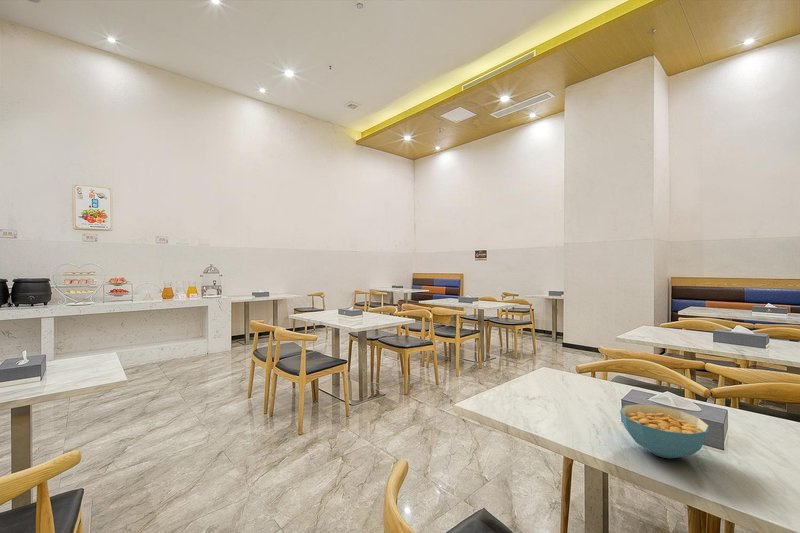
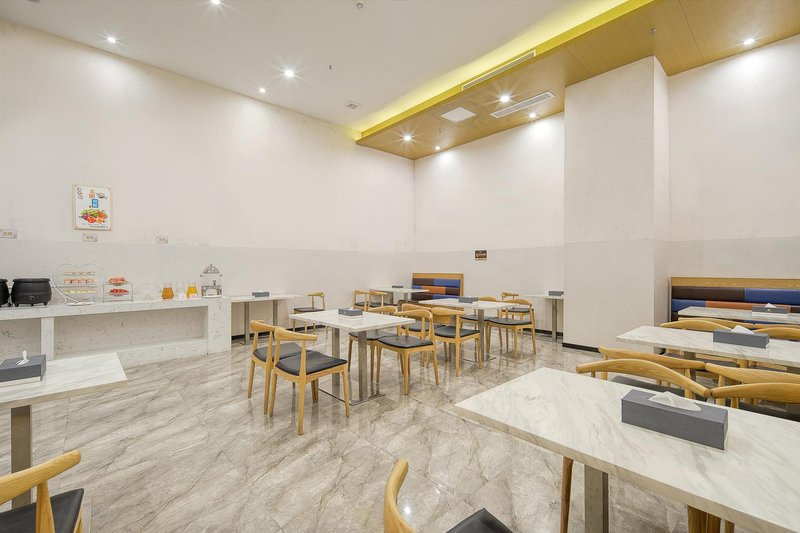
- cereal bowl (662, 435)
